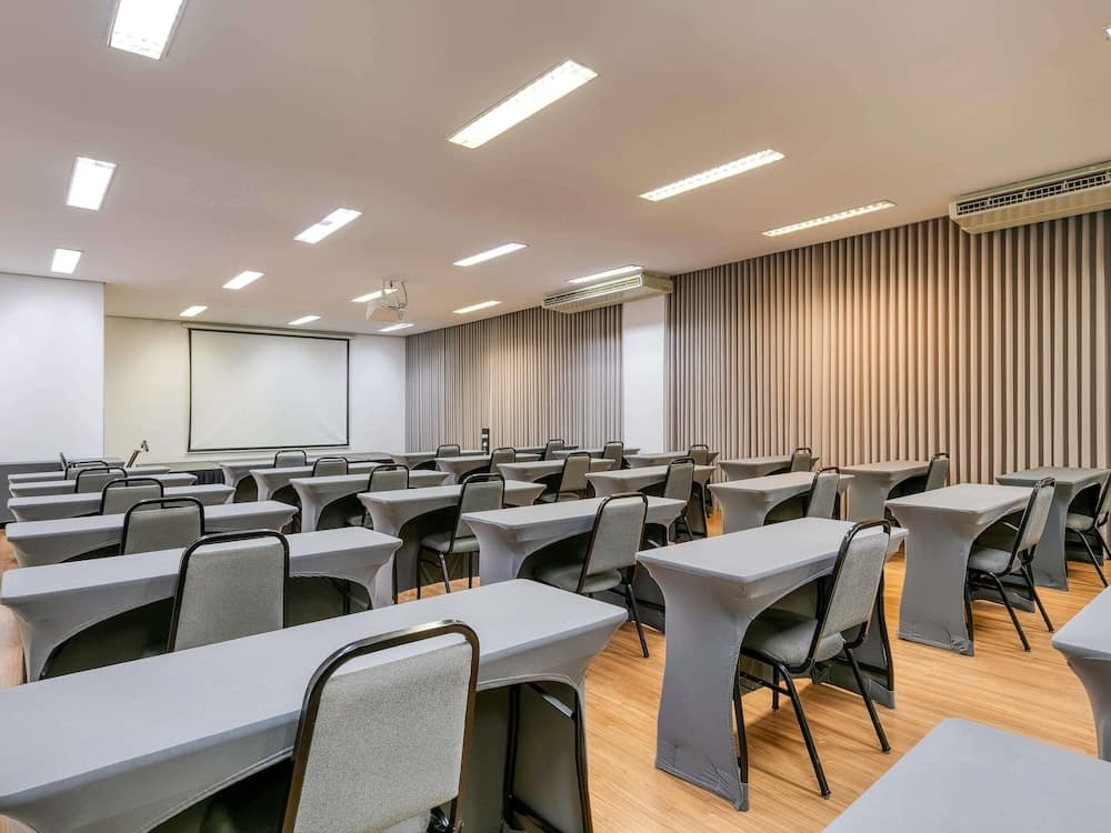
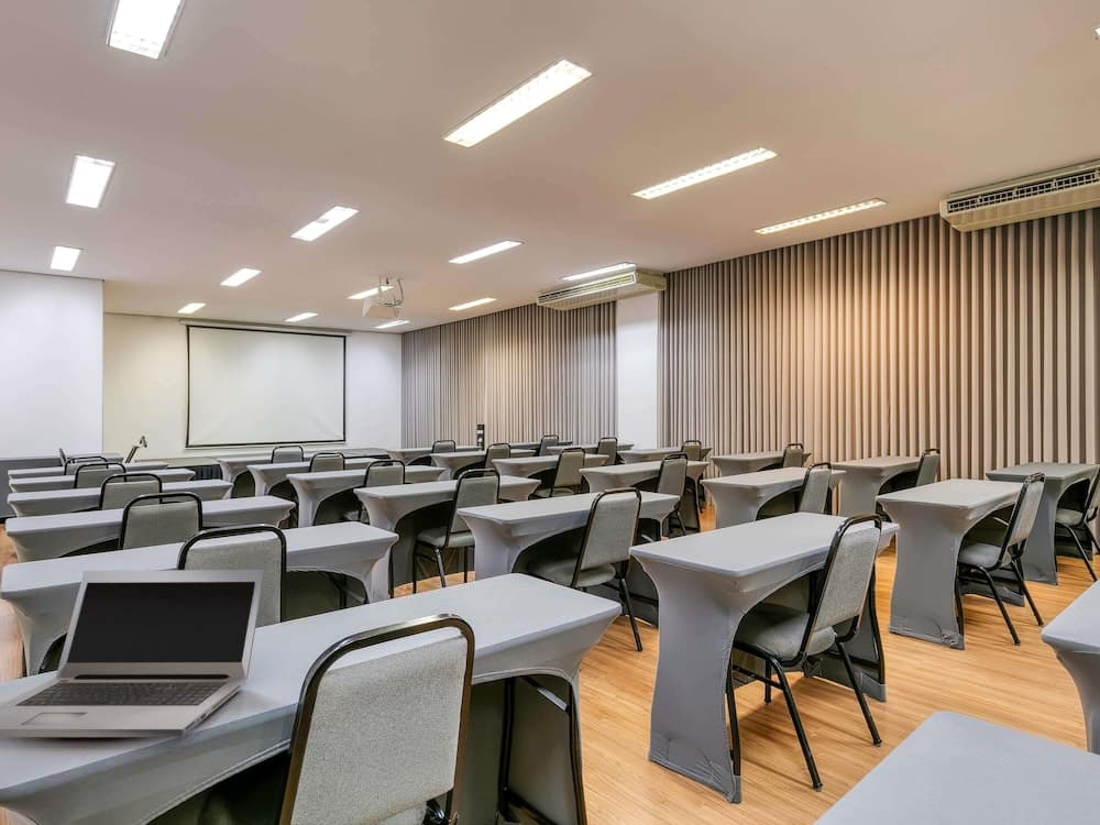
+ laptop (128, 645)
